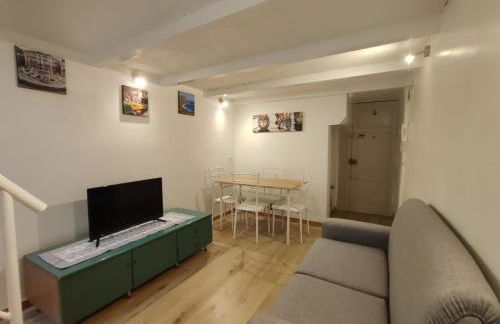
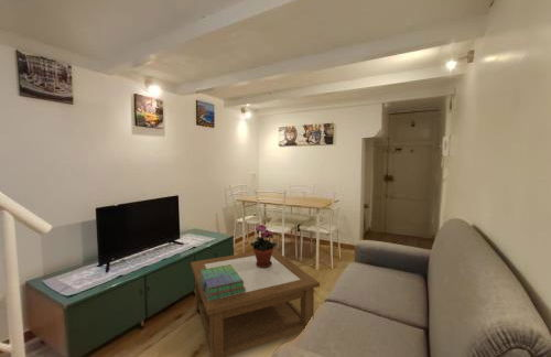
+ coffee table (249, 296)
+ stack of books (220, 280)
+ potted plant (263, 245)
